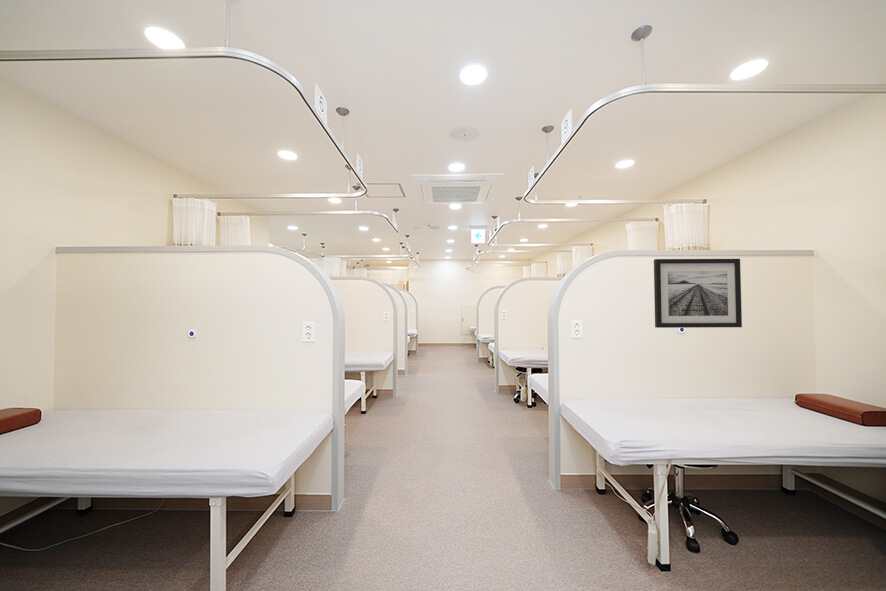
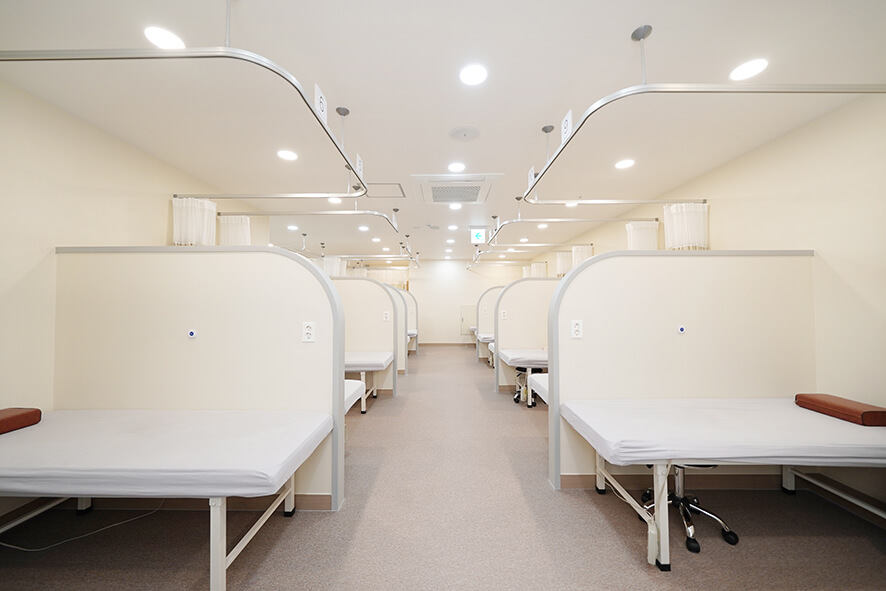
- wall art (697, 293)
